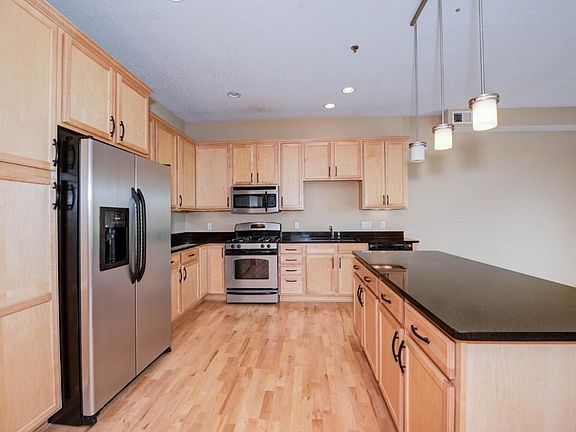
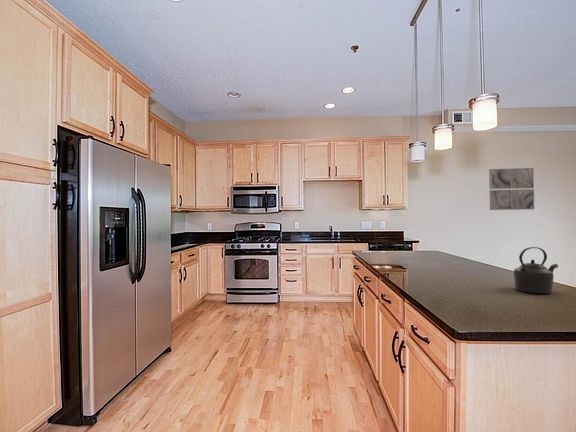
+ kettle (538, 268)
+ wall art (512, 188)
